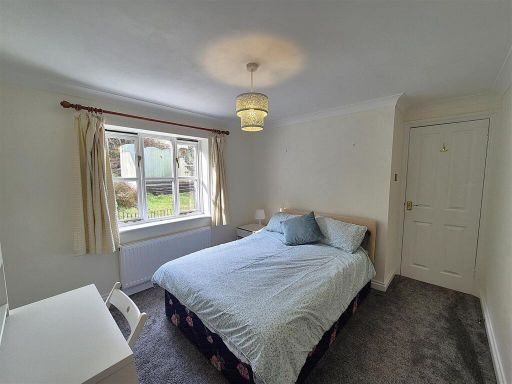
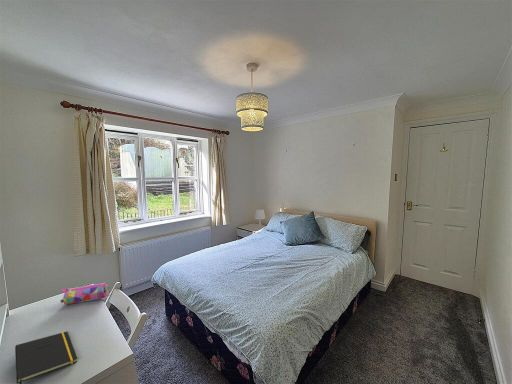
+ pencil case (85, 293)
+ notepad (45, 353)
